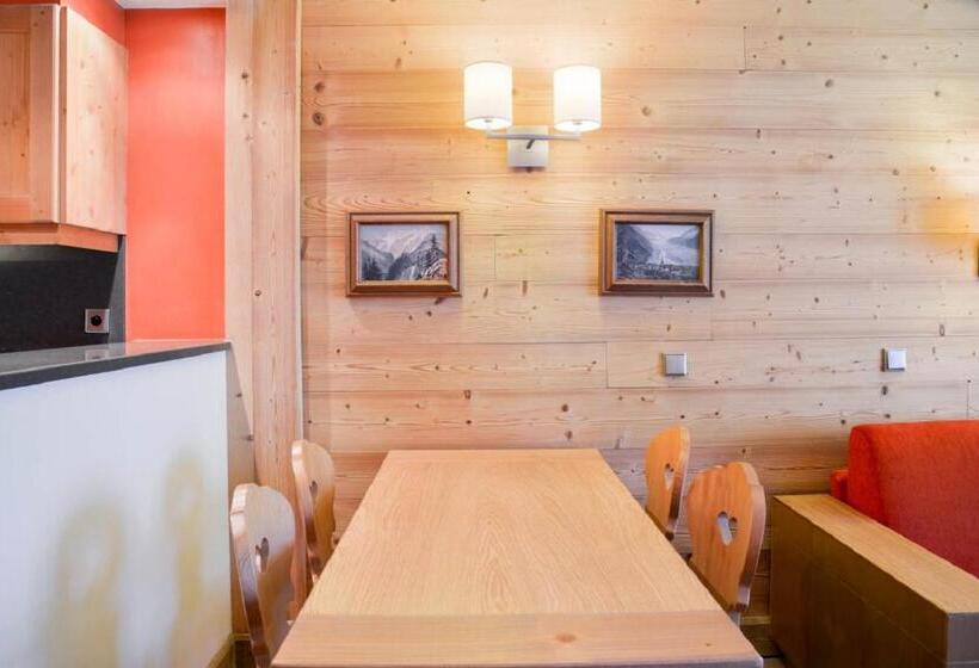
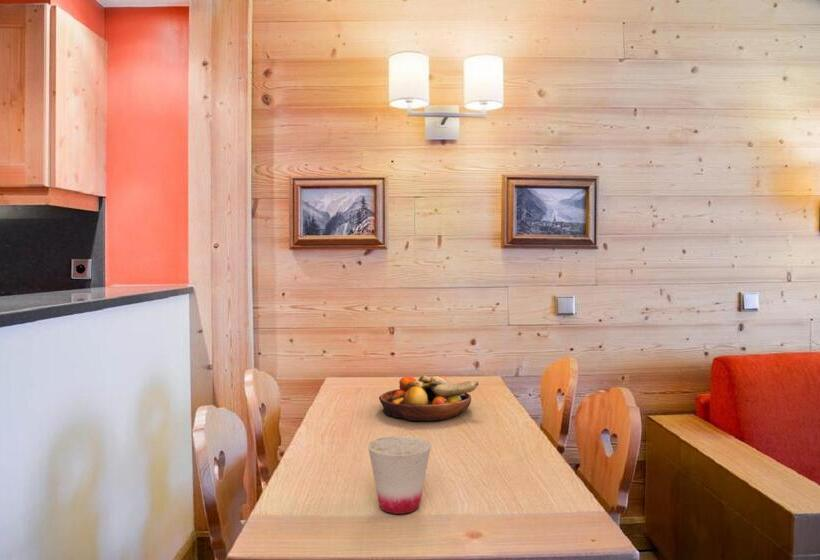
+ fruit bowl (426, 392)
+ cup (399, 475)
